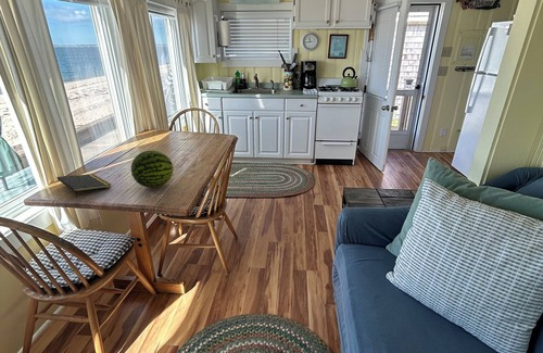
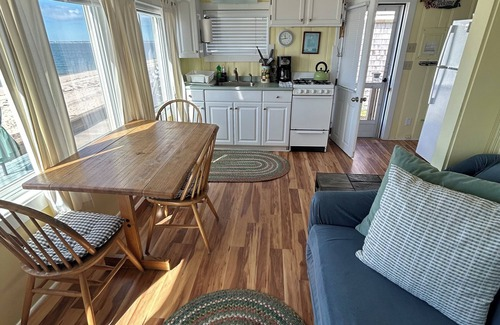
- fruit (151, 168)
- notepad (84, 181)
